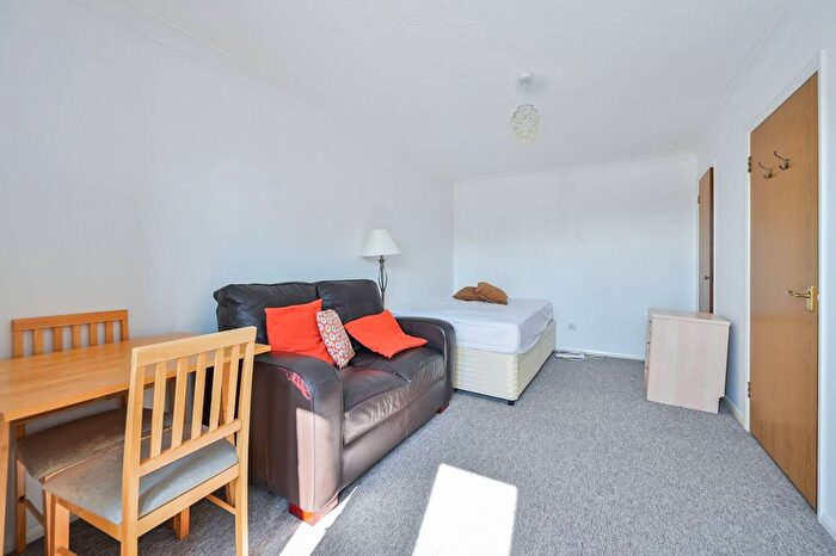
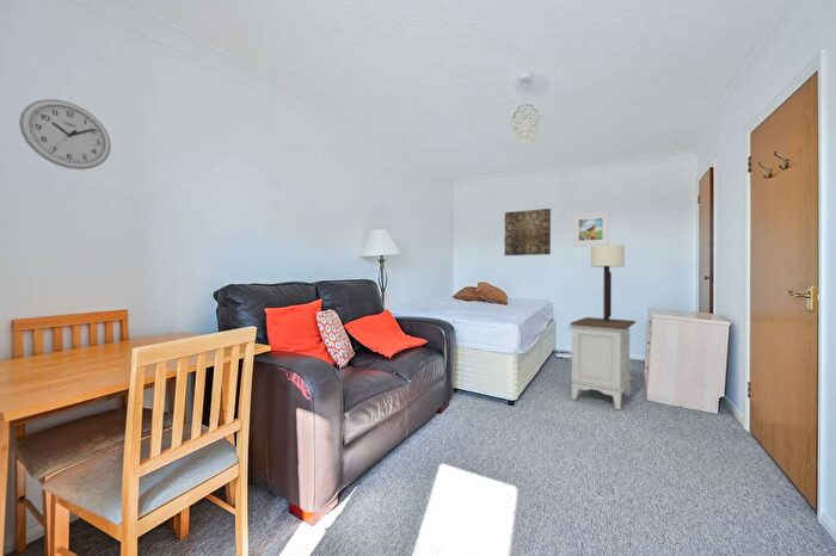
+ wall art (527, 233)
+ wall clock (69, 135)
+ wall sconce (607, 283)
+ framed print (590, 229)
+ nightstand (603, 359)
